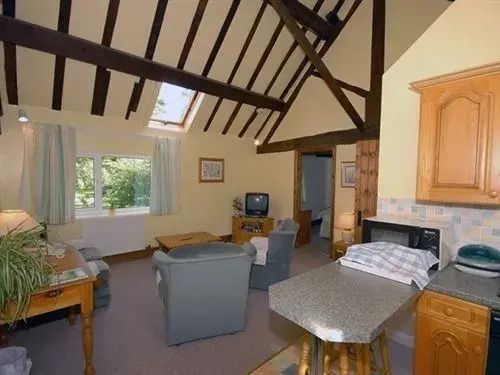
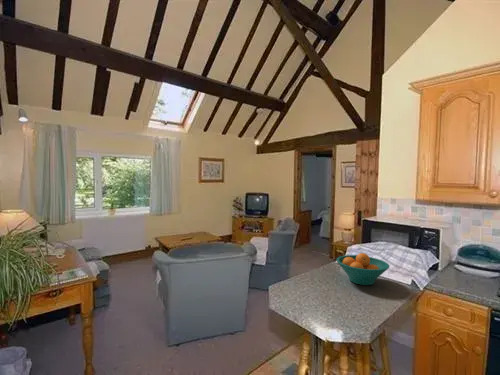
+ fruit bowl (361, 267)
